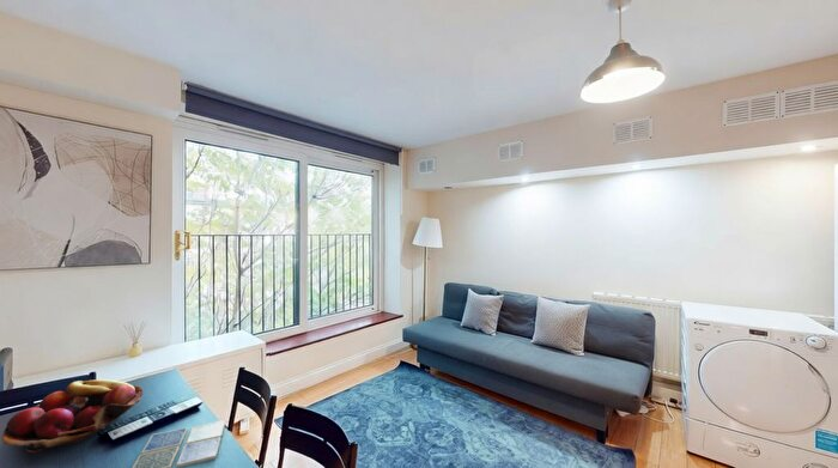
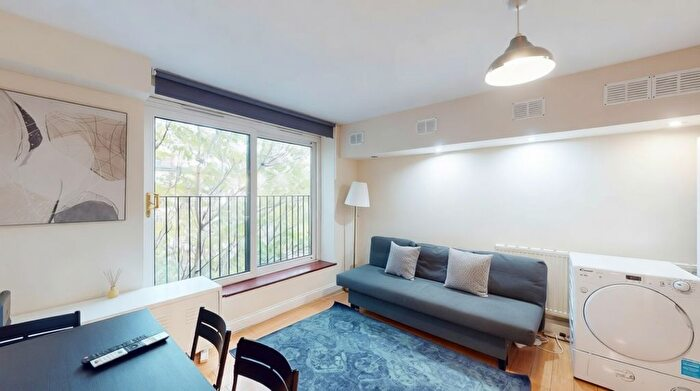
- fruit basket (80, 406)
- drink coaster (184, 445)
